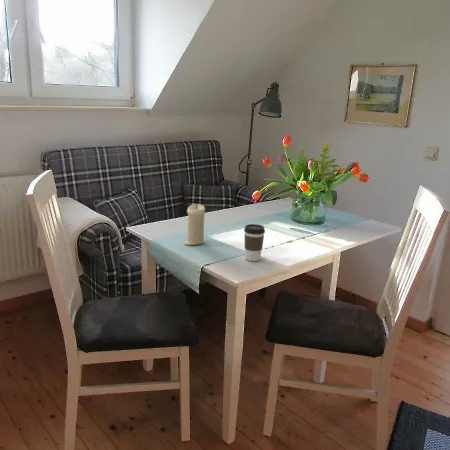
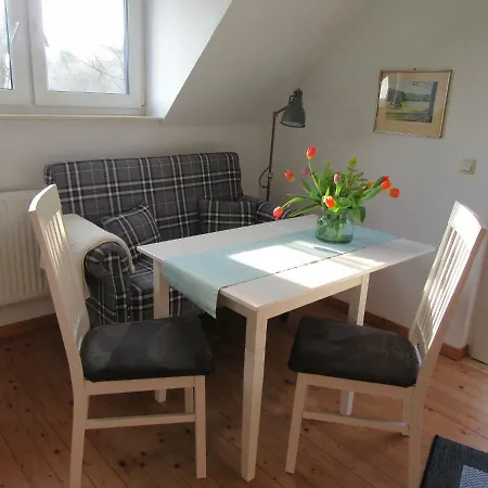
- candle (195, 223)
- coffee cup (253, 242)
